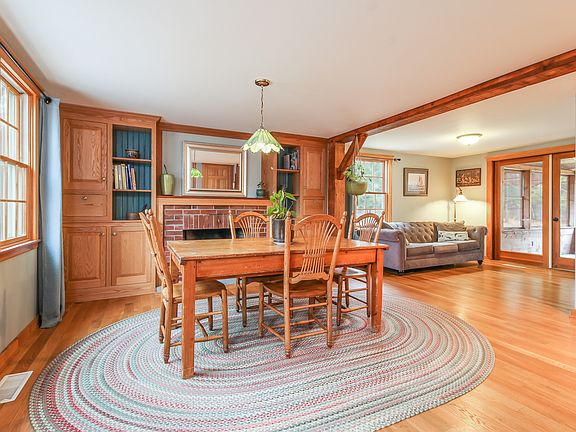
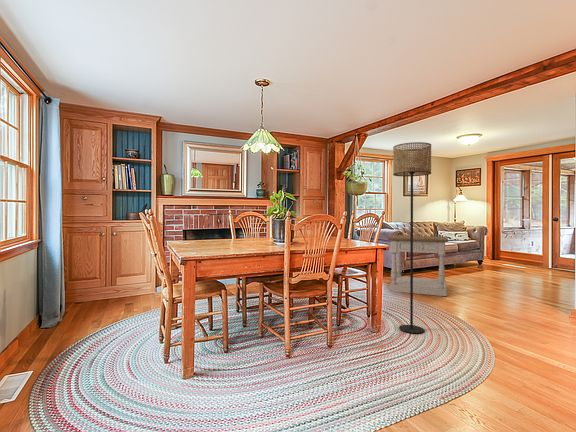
+ floor lamp (411, 237)
+ side table (420, 252)
